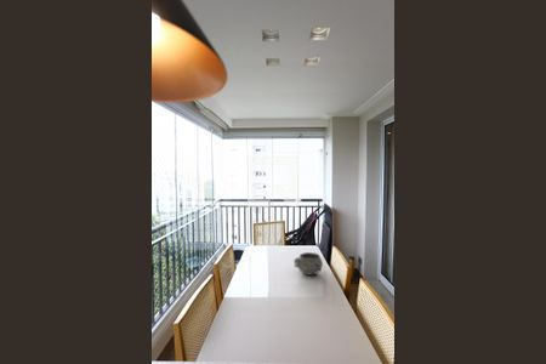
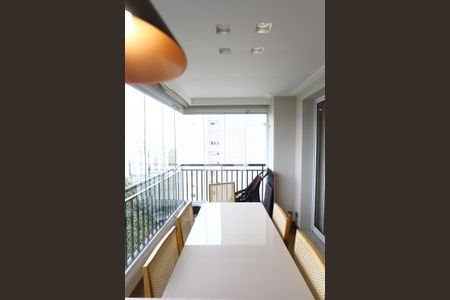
- decorative bowl (308, 265)
